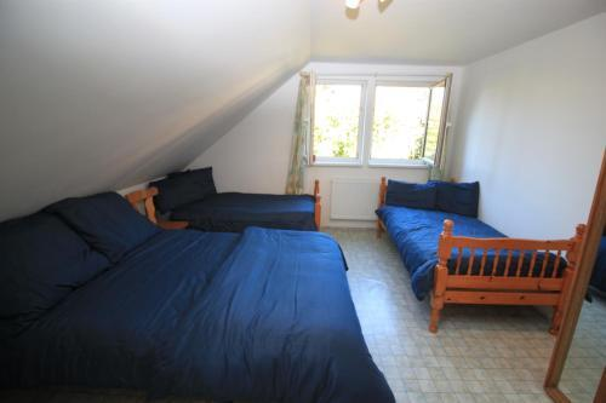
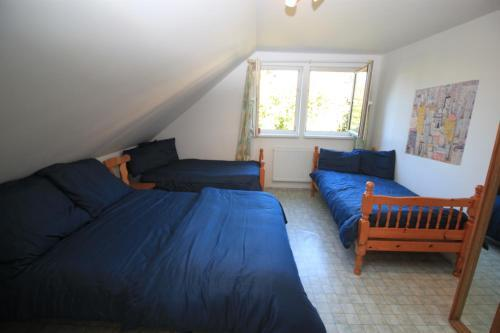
+ wall art (435, 123)
